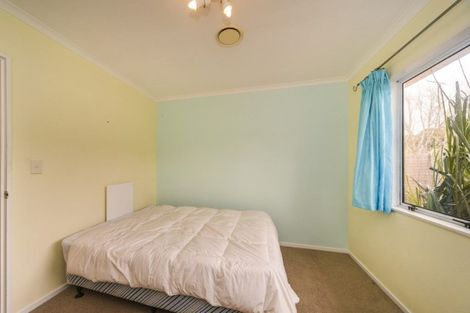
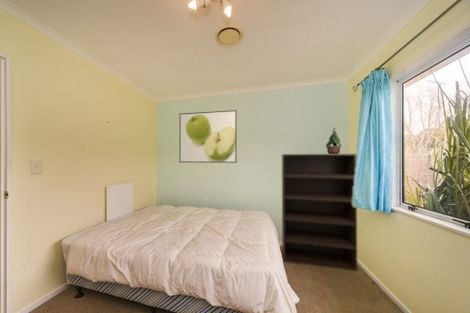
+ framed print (207, 137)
+ potted plant (333, 140)
+ bookshelf (314, 206)
